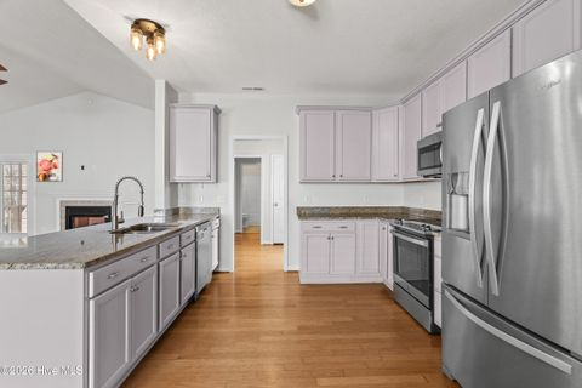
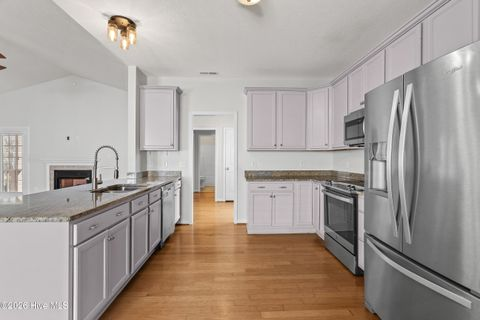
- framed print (48, 166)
